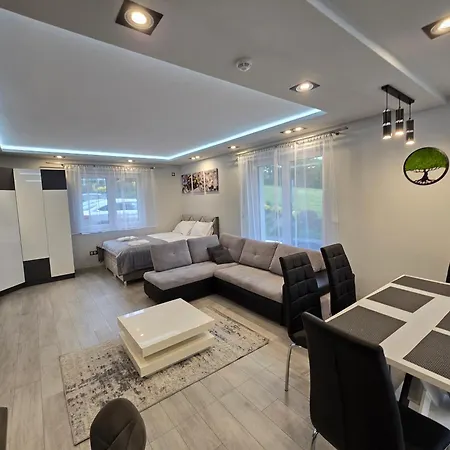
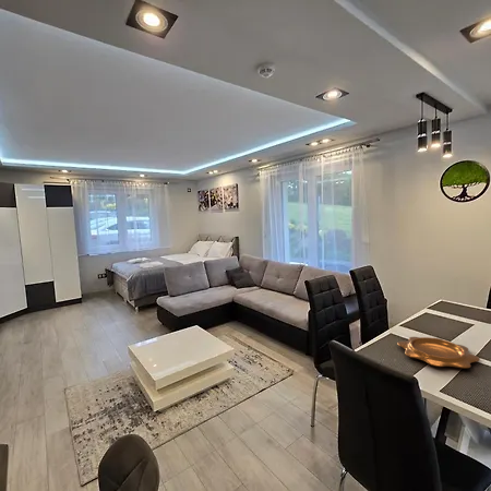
+ decorative bowl (435, 350)
